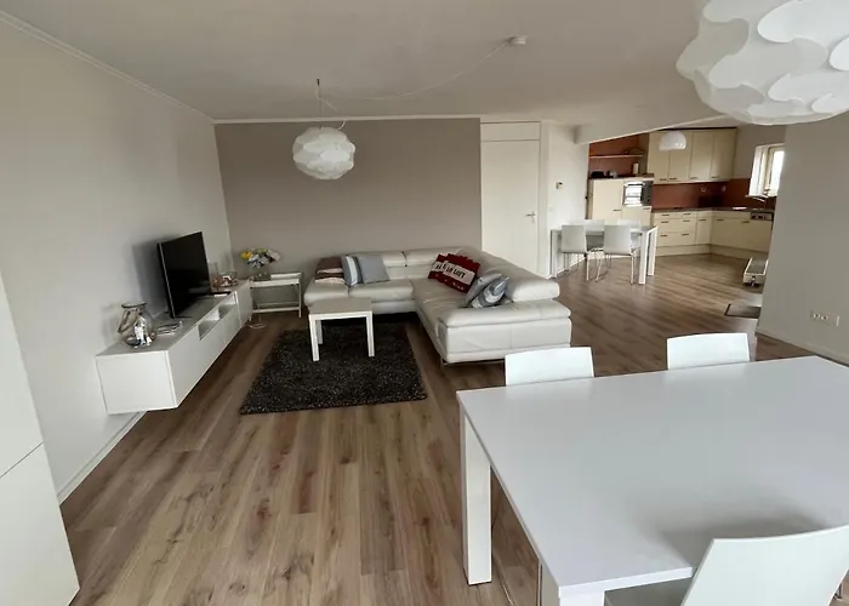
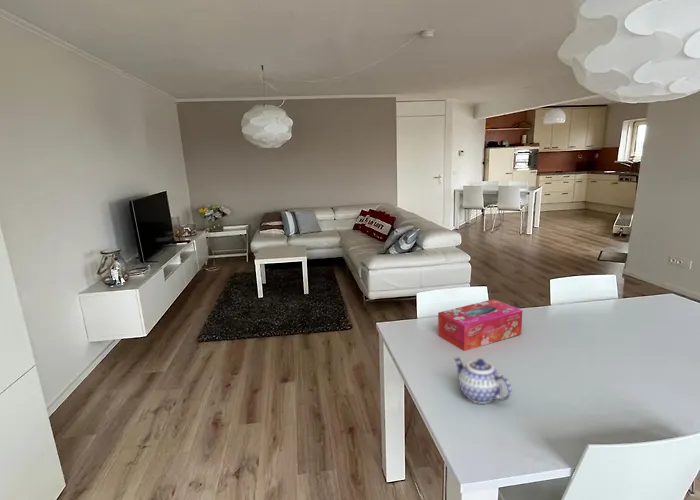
+ tissue box (479, 323)
+ teapot (480, 378)
